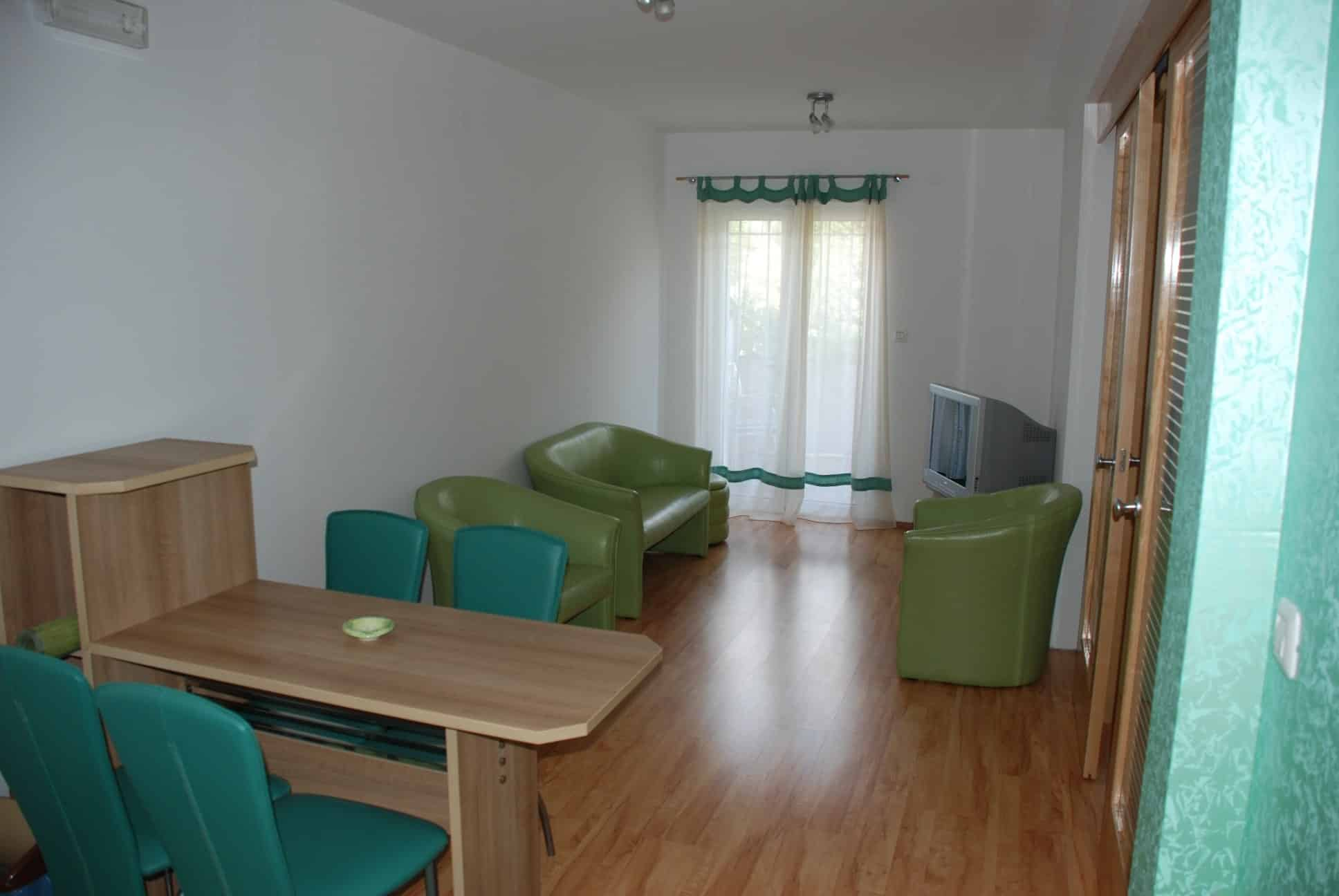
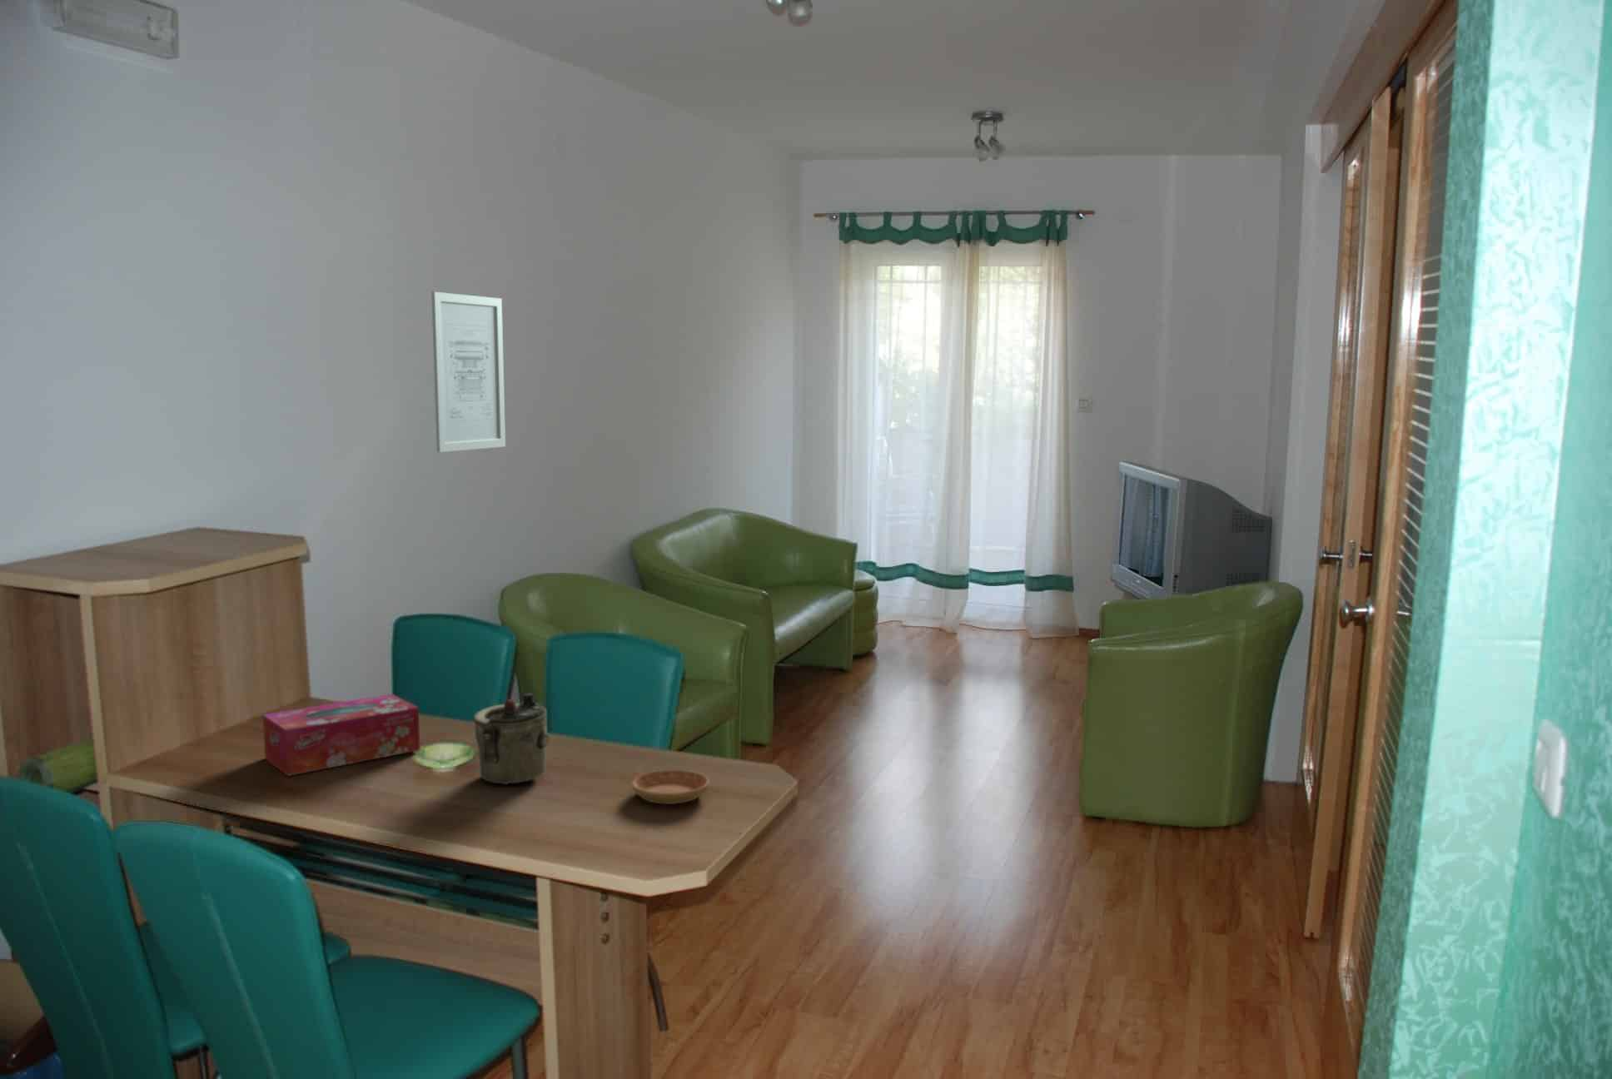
+ saucer (671, 788)
+ tissue box (342, 732)
+ wall art (470, 372)
+ teapot (512, 737)
